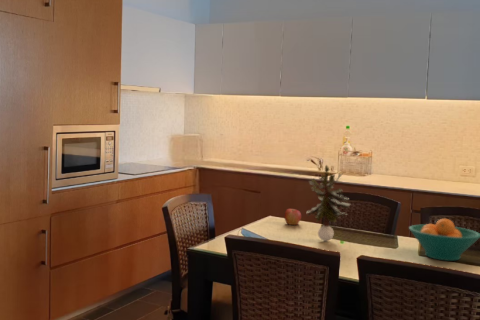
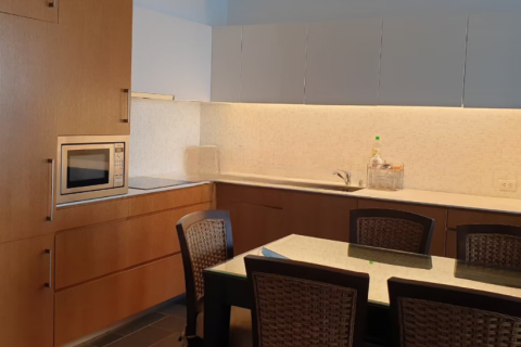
- potted plant (326, 203)
- fruit bowl (443, 237)
- apple (292, 216)
